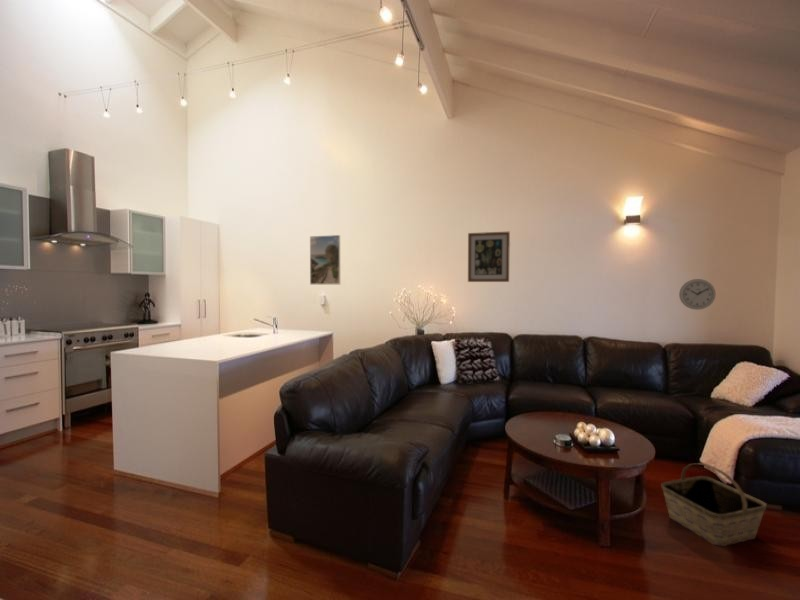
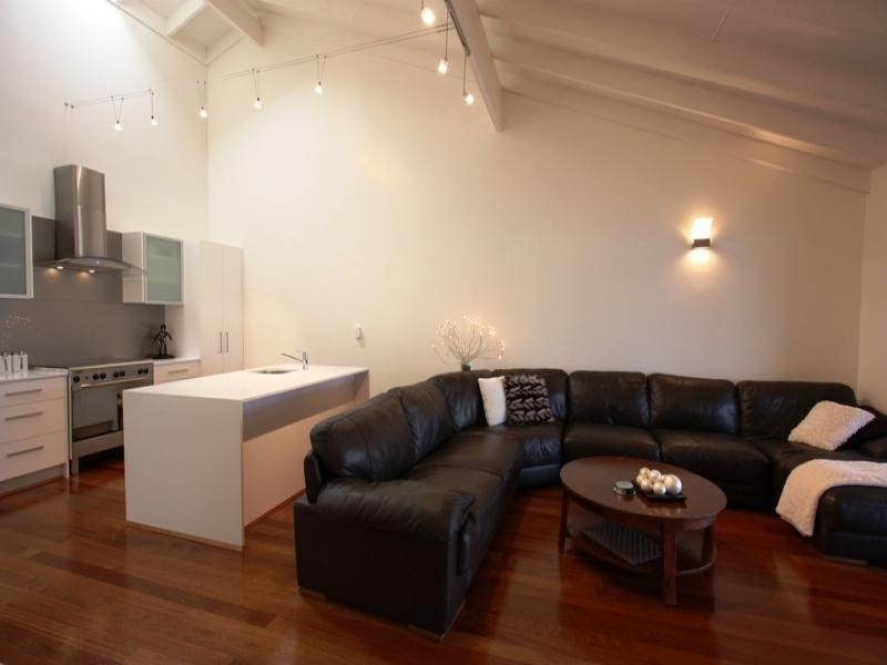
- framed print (325, 260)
- basket (711, 496)
- wall art (488, 257)
- wall clock (697, 294)
